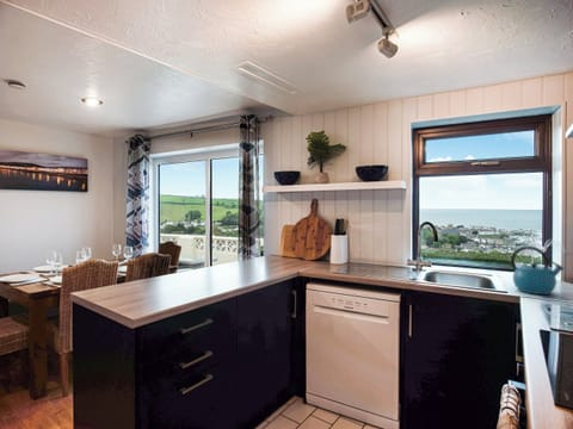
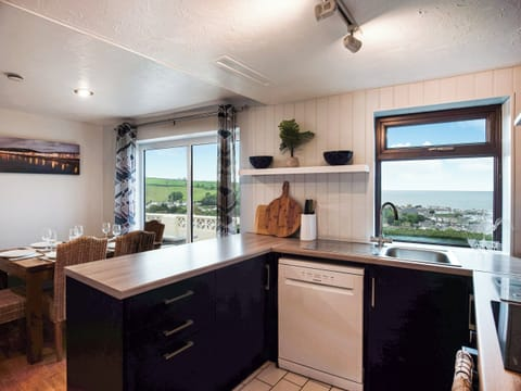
- kettle (536, 269)
